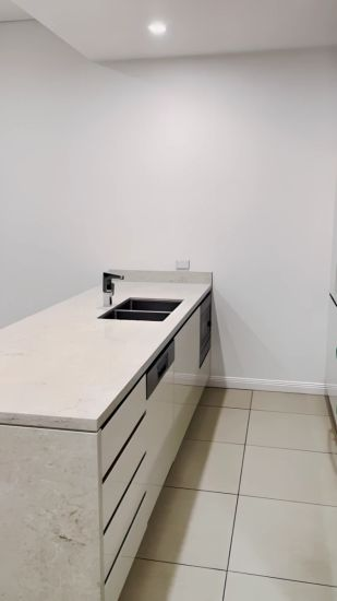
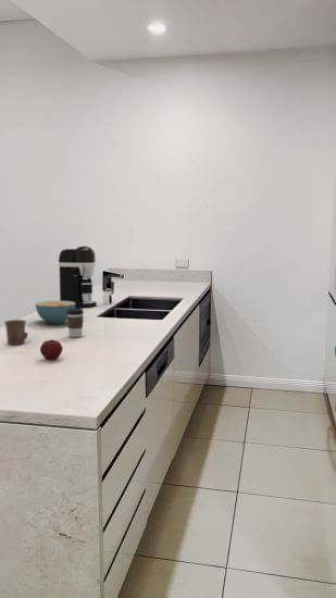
+ apple (51, 348)
+ mug (17, 331)
+ coffee maker (77, 276)
+ cereal bowl (55, 312)
+ coffee cup (75, 322)
